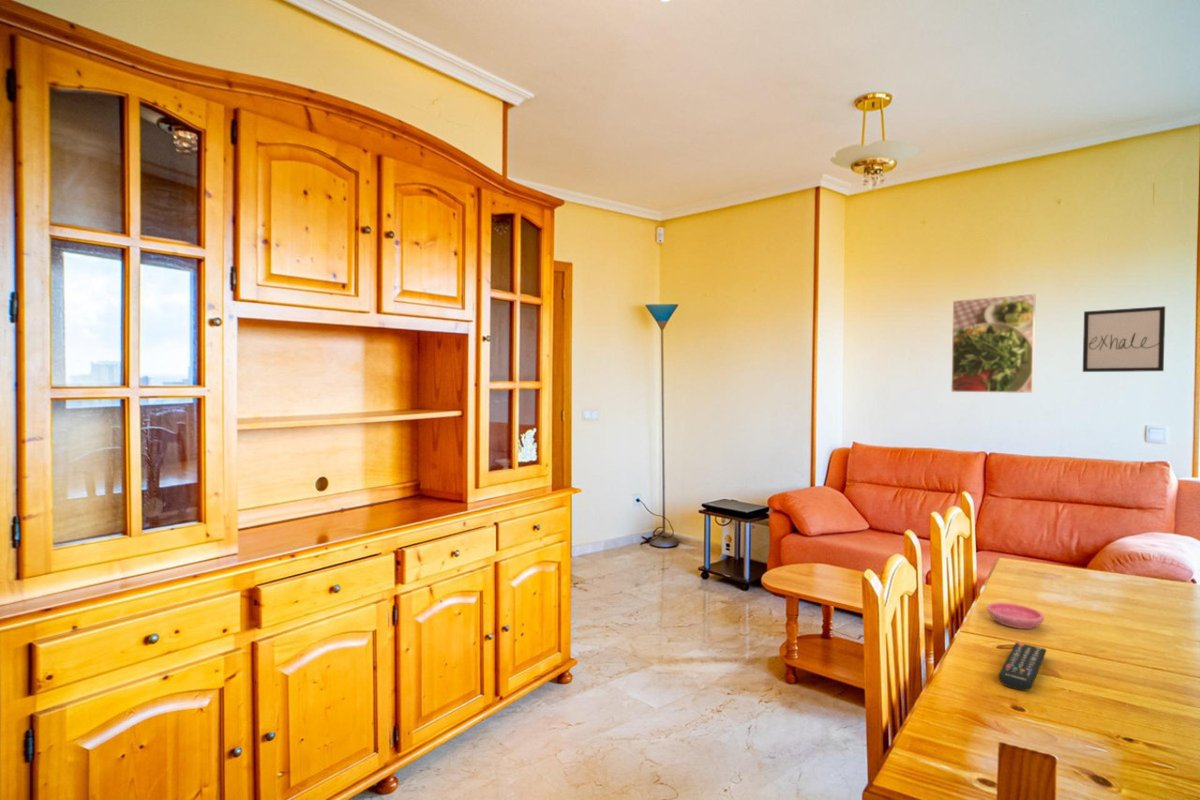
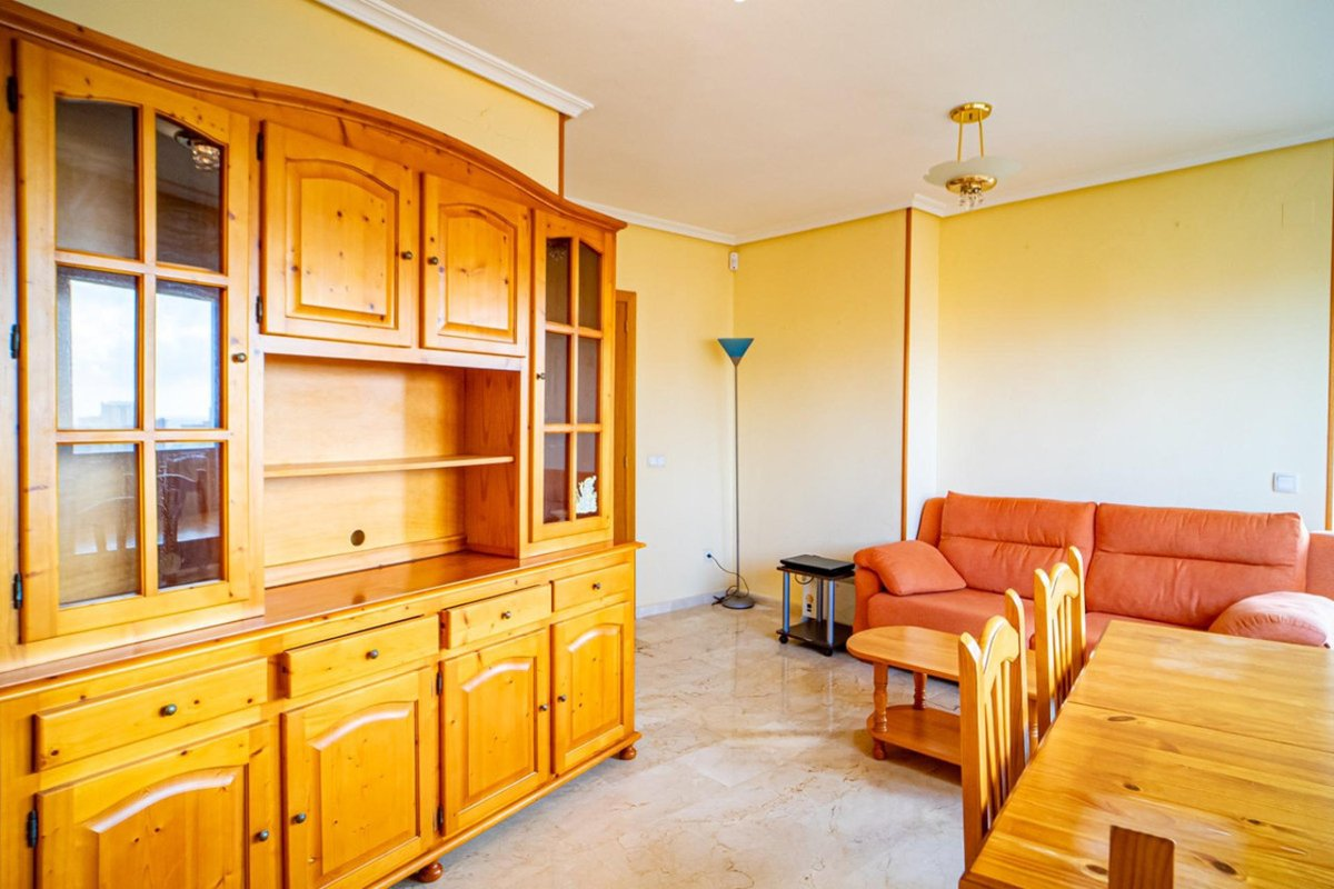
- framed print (991, 345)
- wall art (1122, 340)
- saucer (1014, 616)
- remote control (1023, 664)
